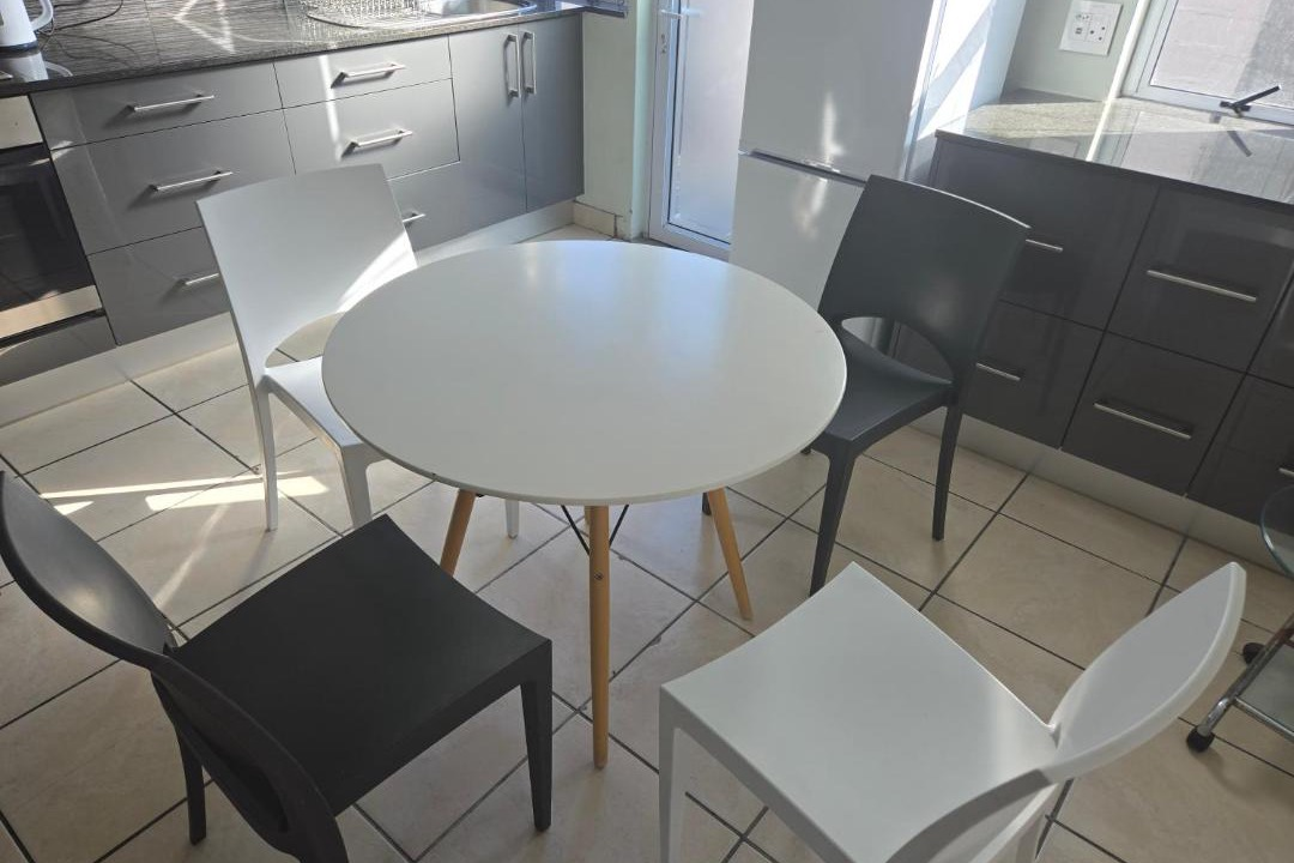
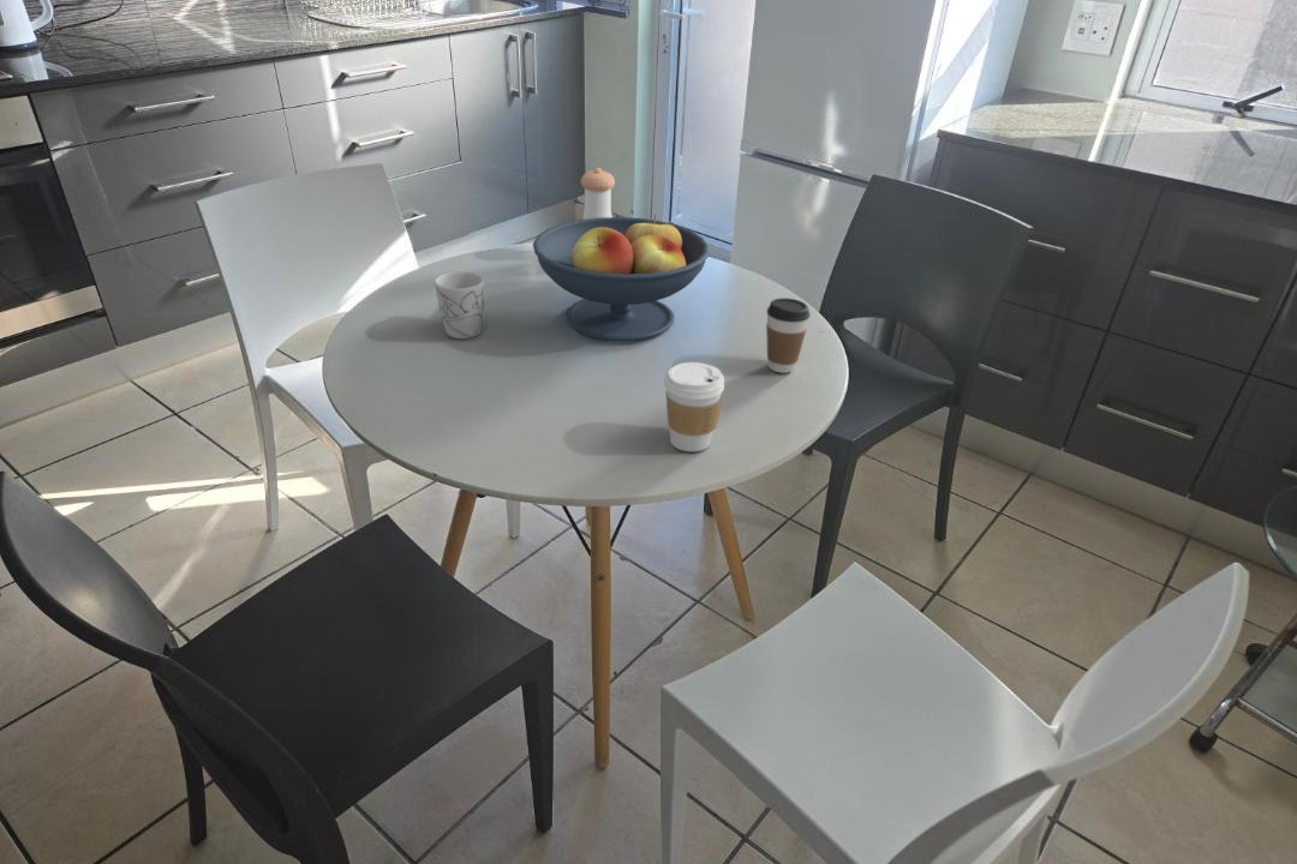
+ fruit bowl (621, 268)
+ coffee cup (692, 407)
+ pepper shaker (597, 214)
+ mug (456, 304)
+ coffee cup (784, 336)
